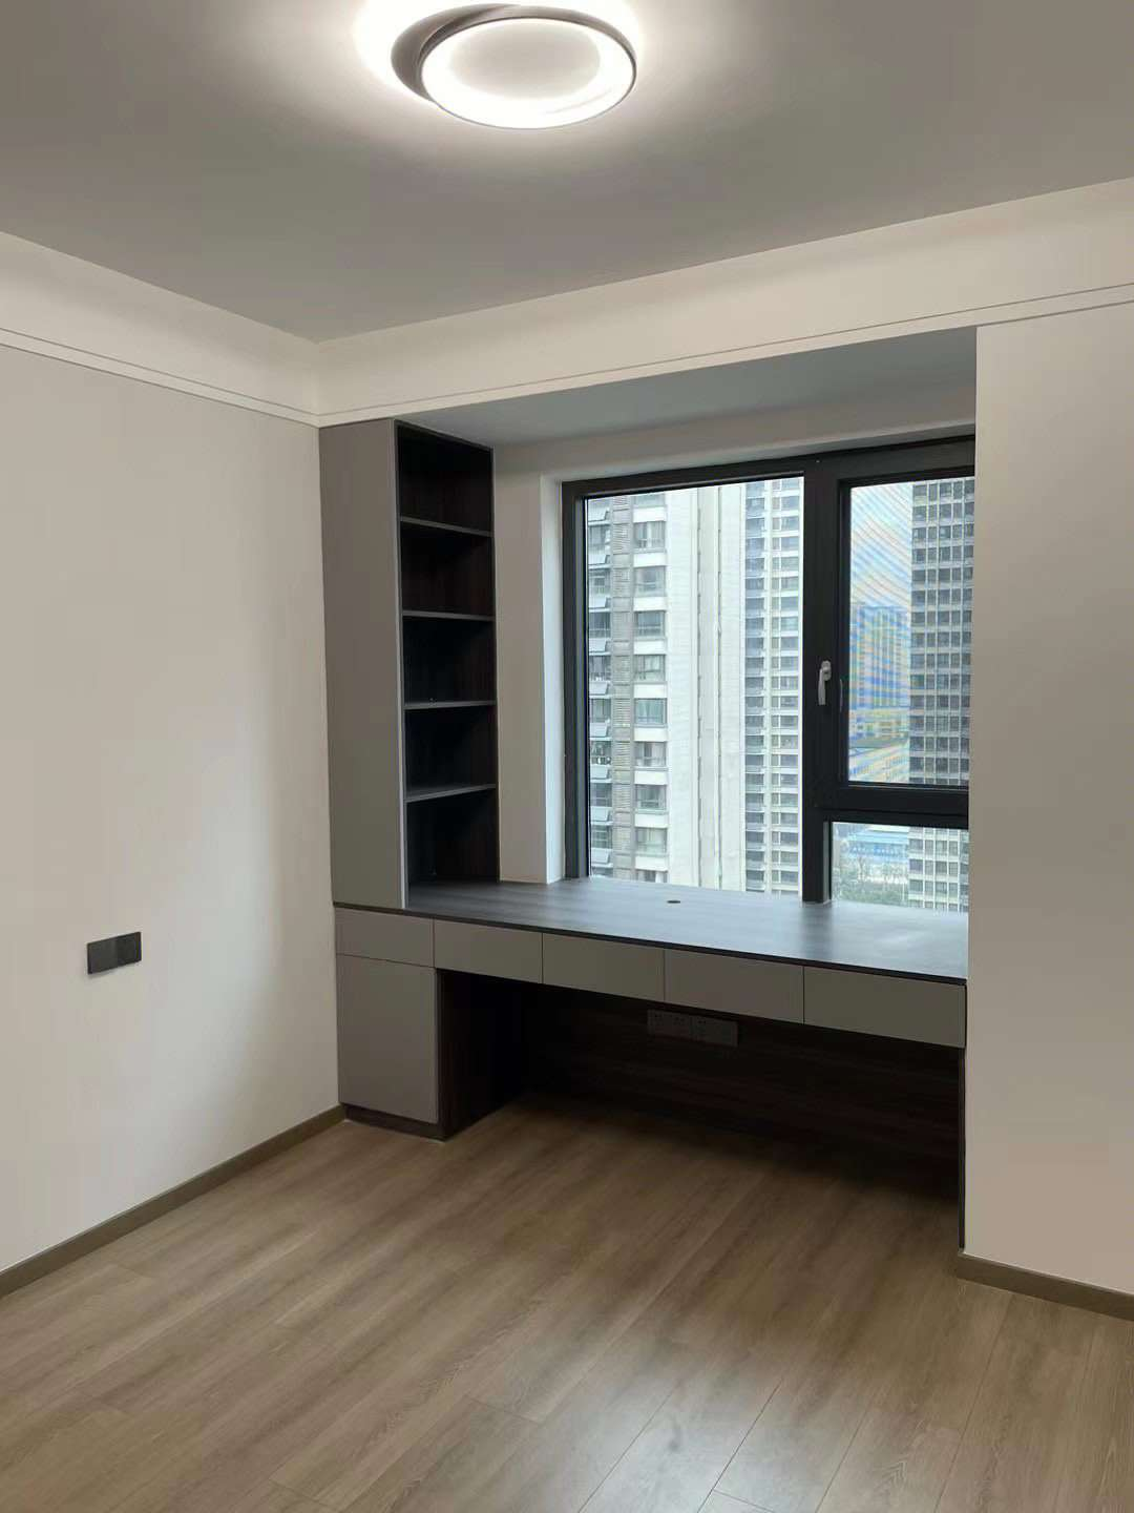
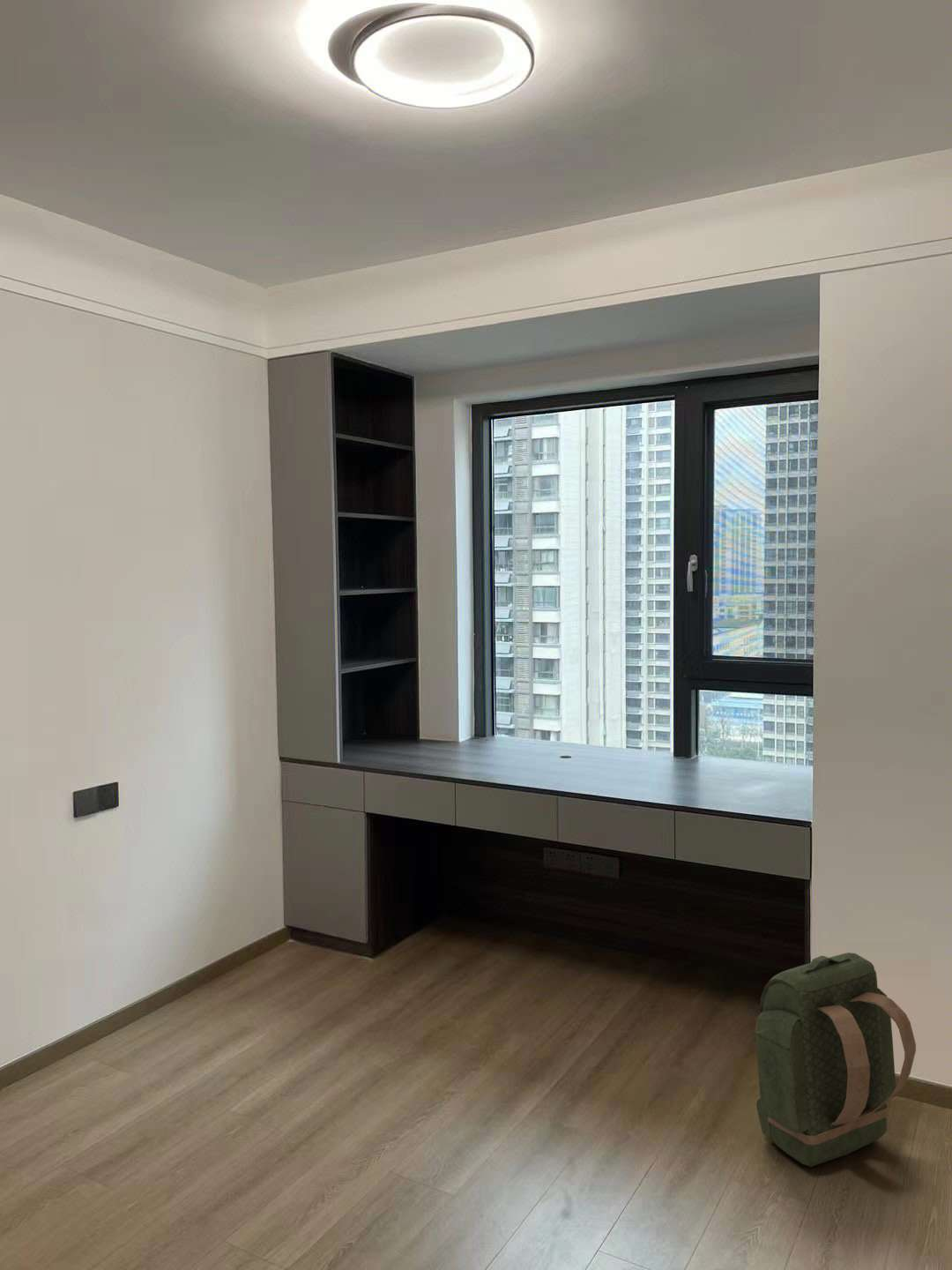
+ backpack (833, 1056)
